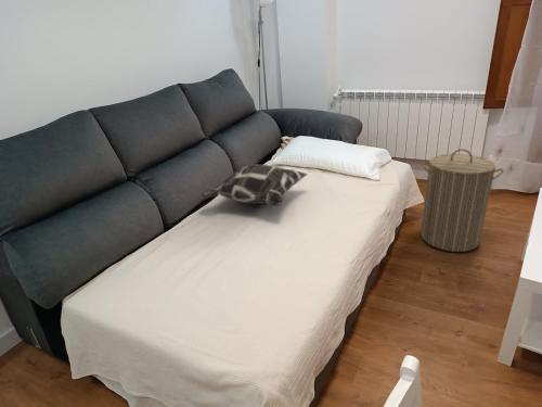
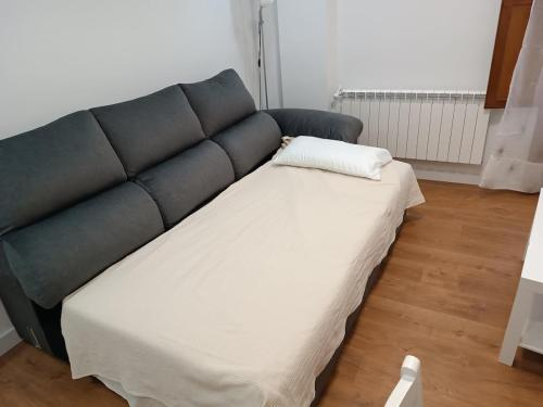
- decorative pillow (256, 183)
- laundry hamper (455, 195)
